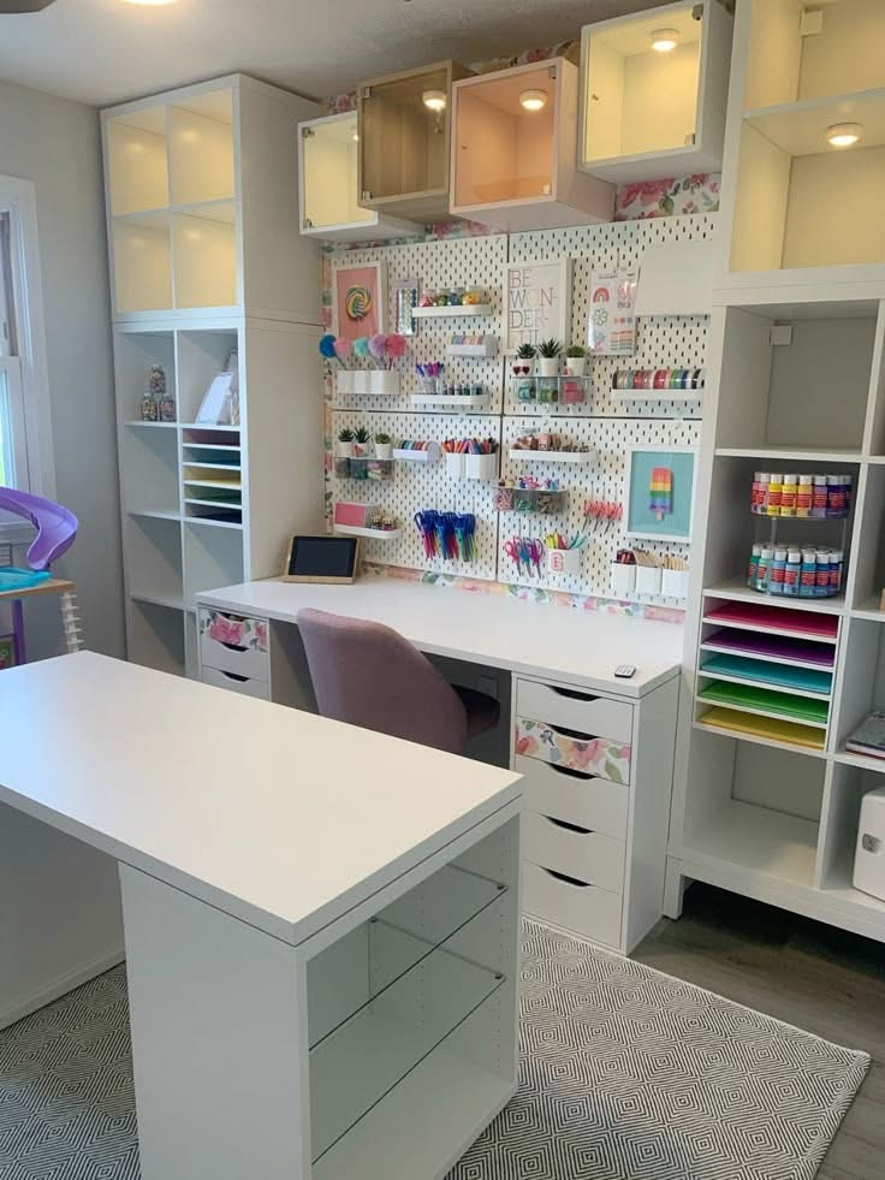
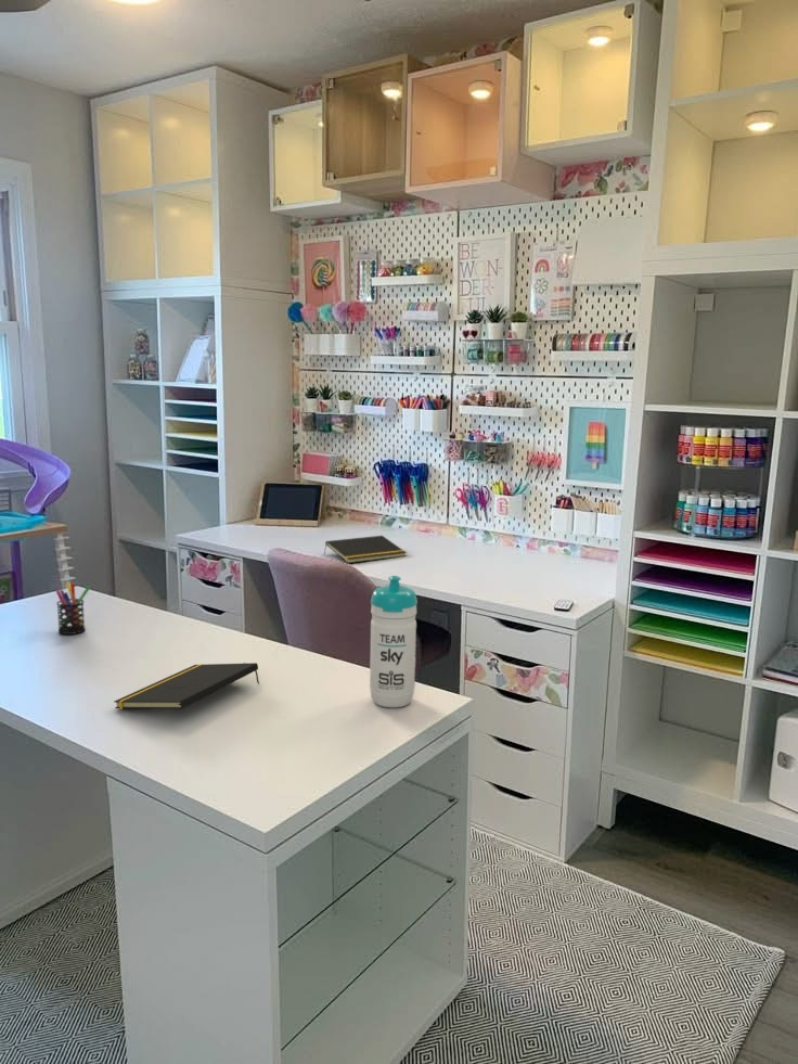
+ notepad (365, 548)
+ notepad (189, 684)
+ water bottle (392, 639)
+ pen holder (74, 605)
